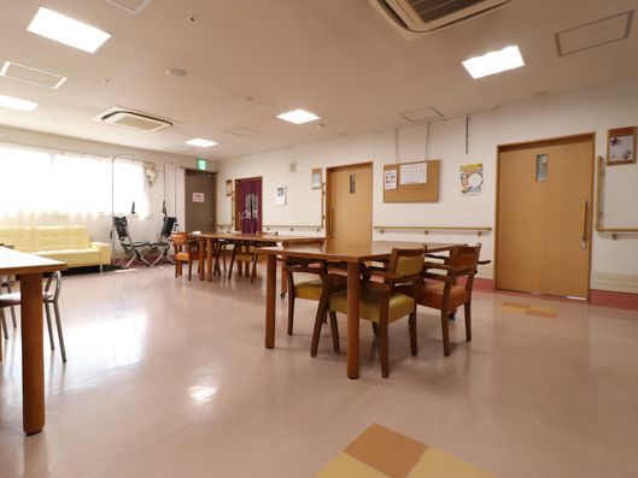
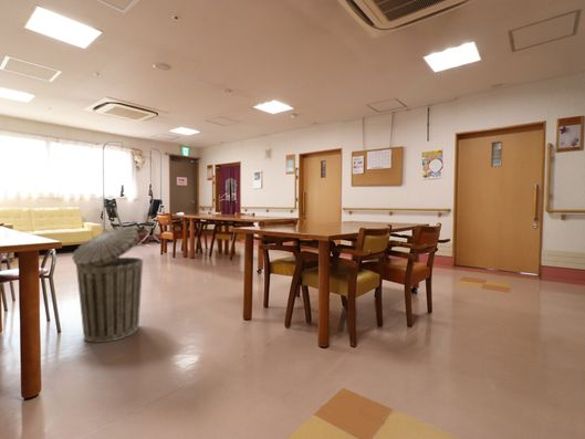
+ trash can (109, 280)
